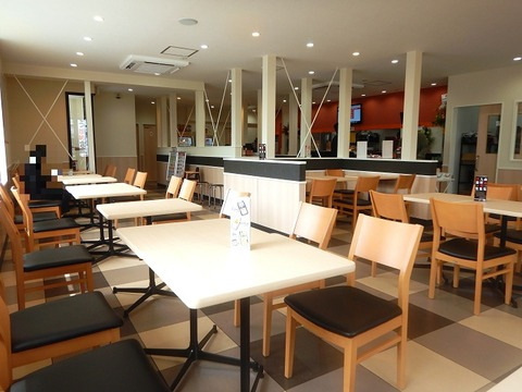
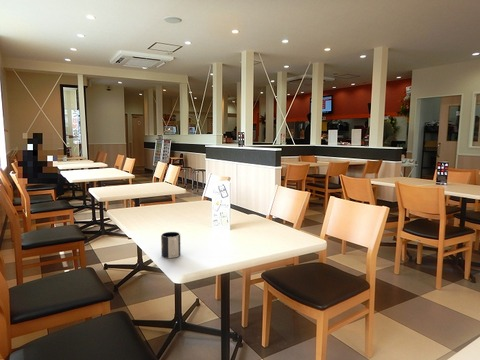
+ mug (172, 245)
